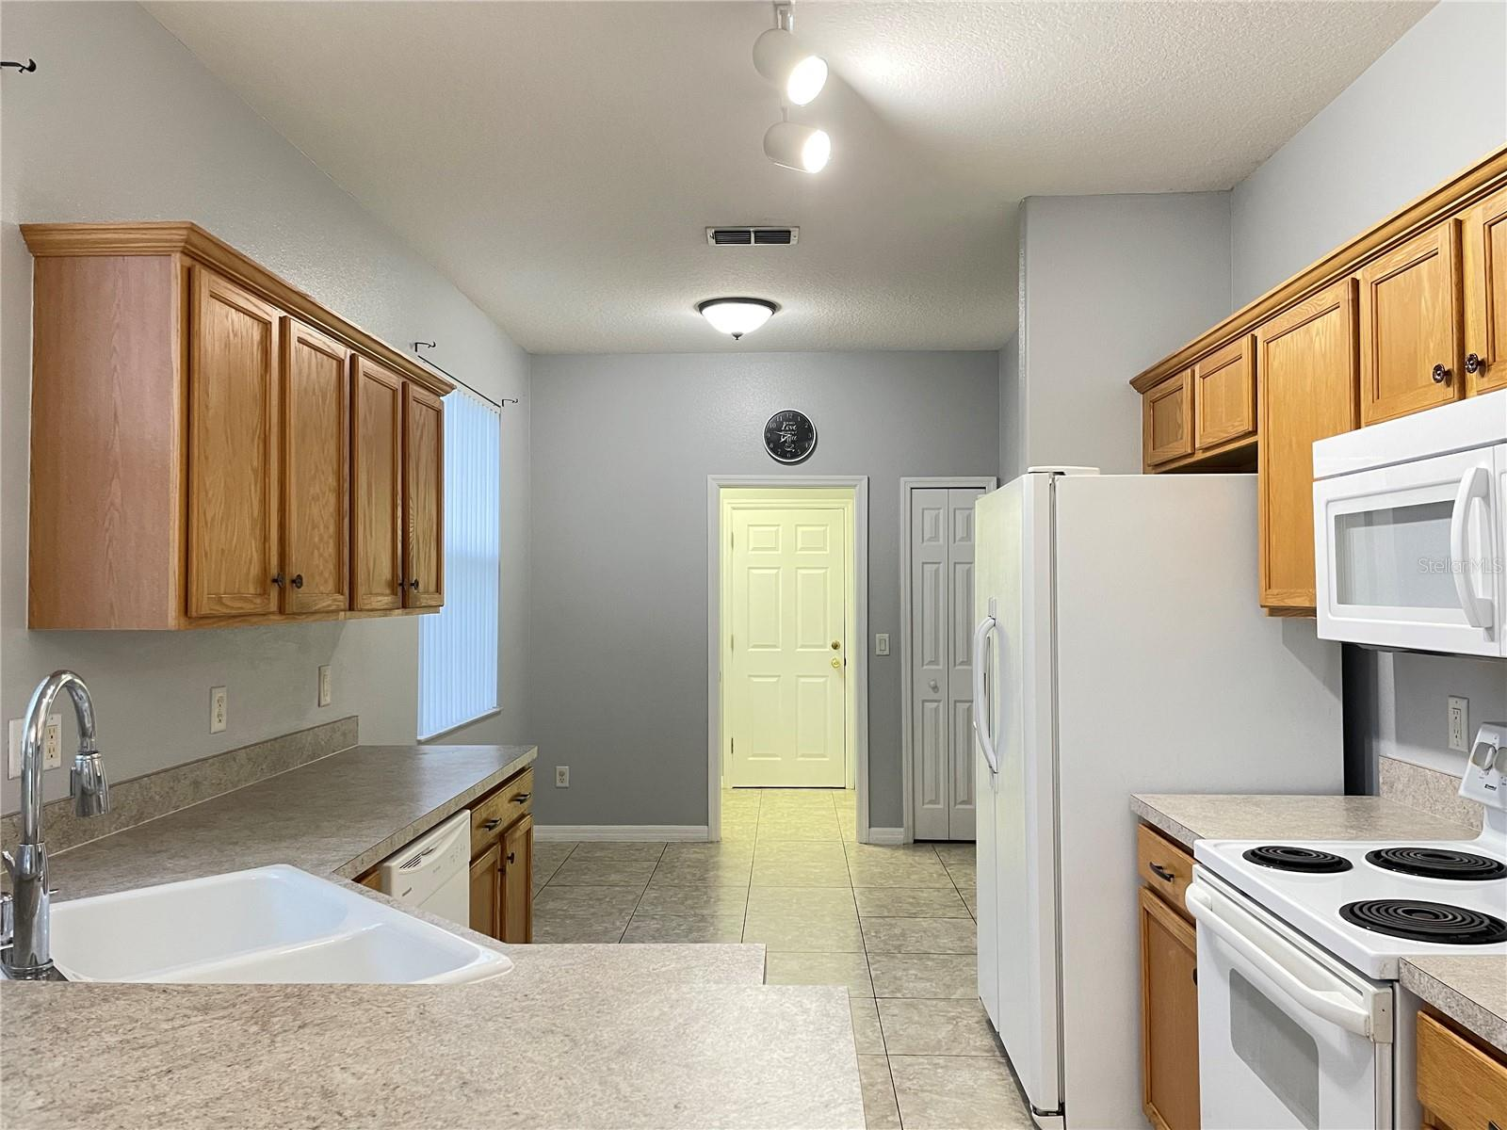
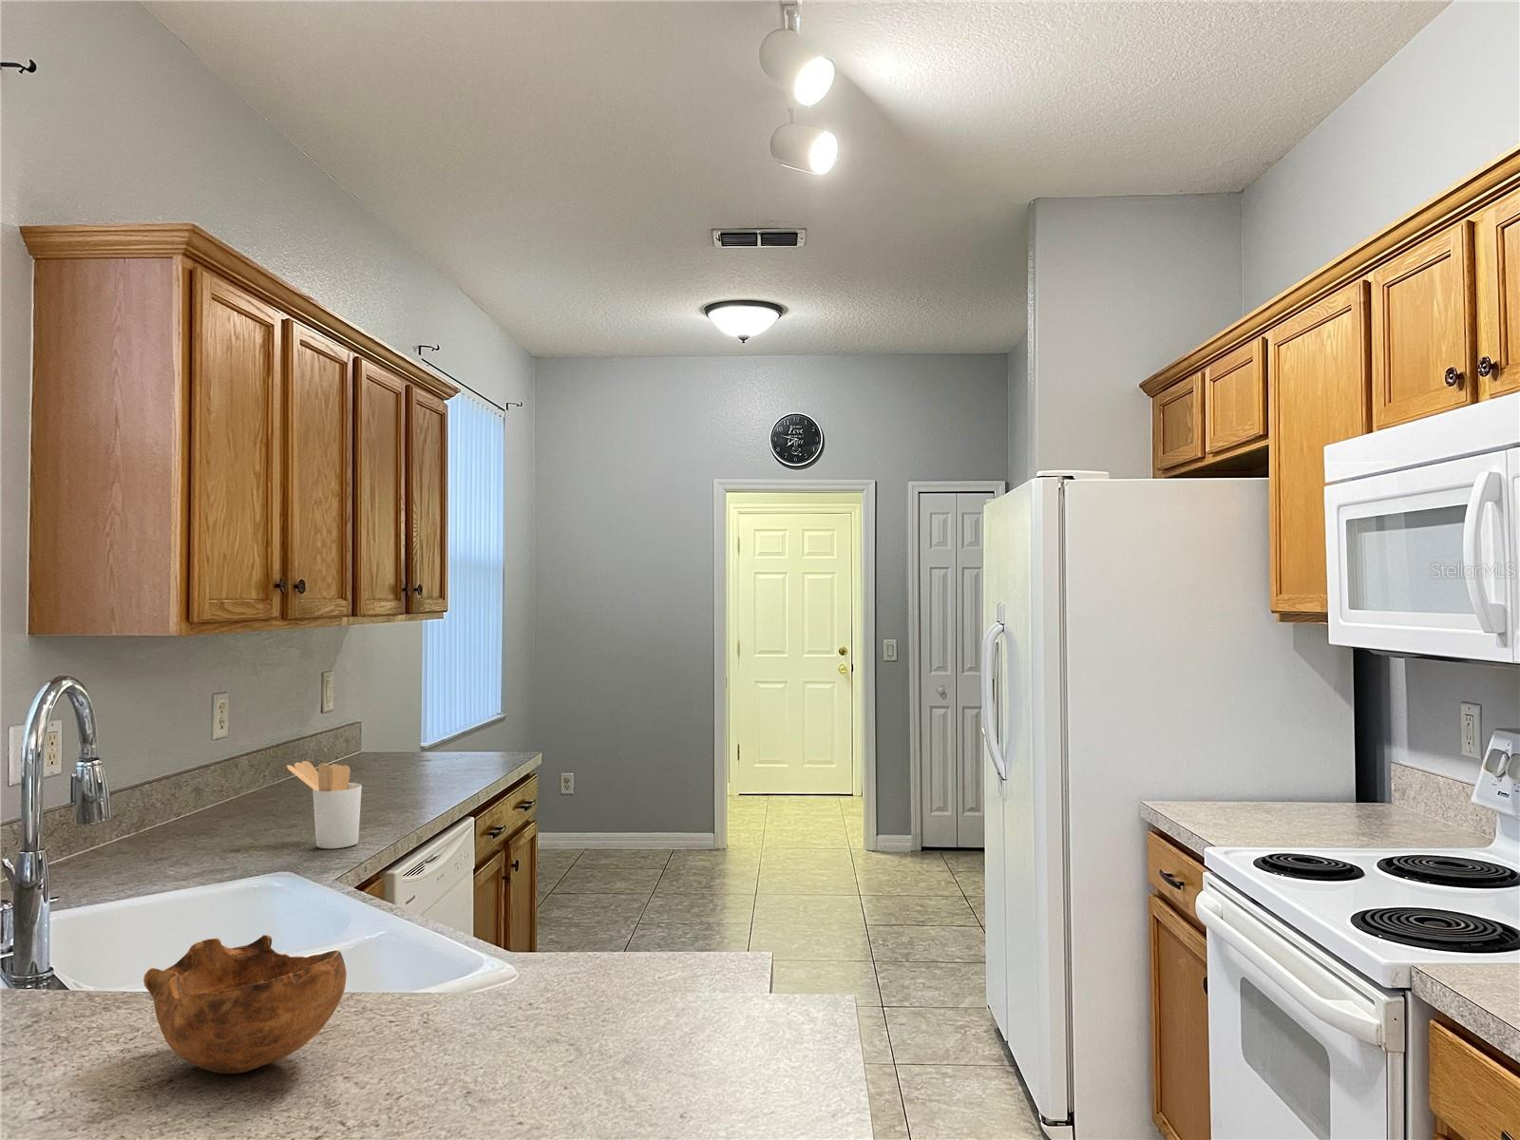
+ bowl (244, 1003)
+ utensil holder (324, 801)
